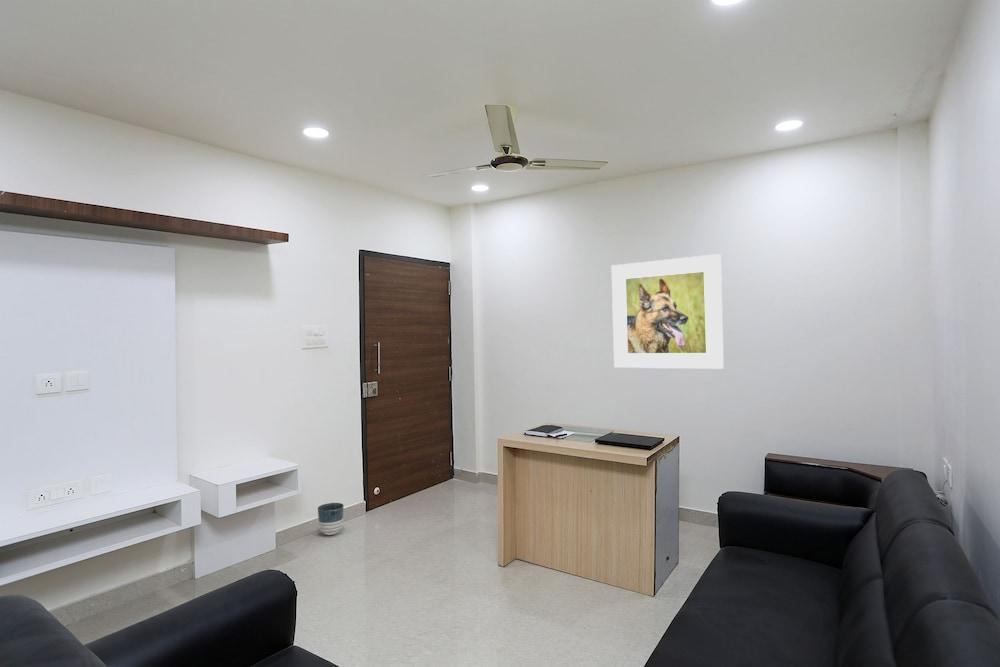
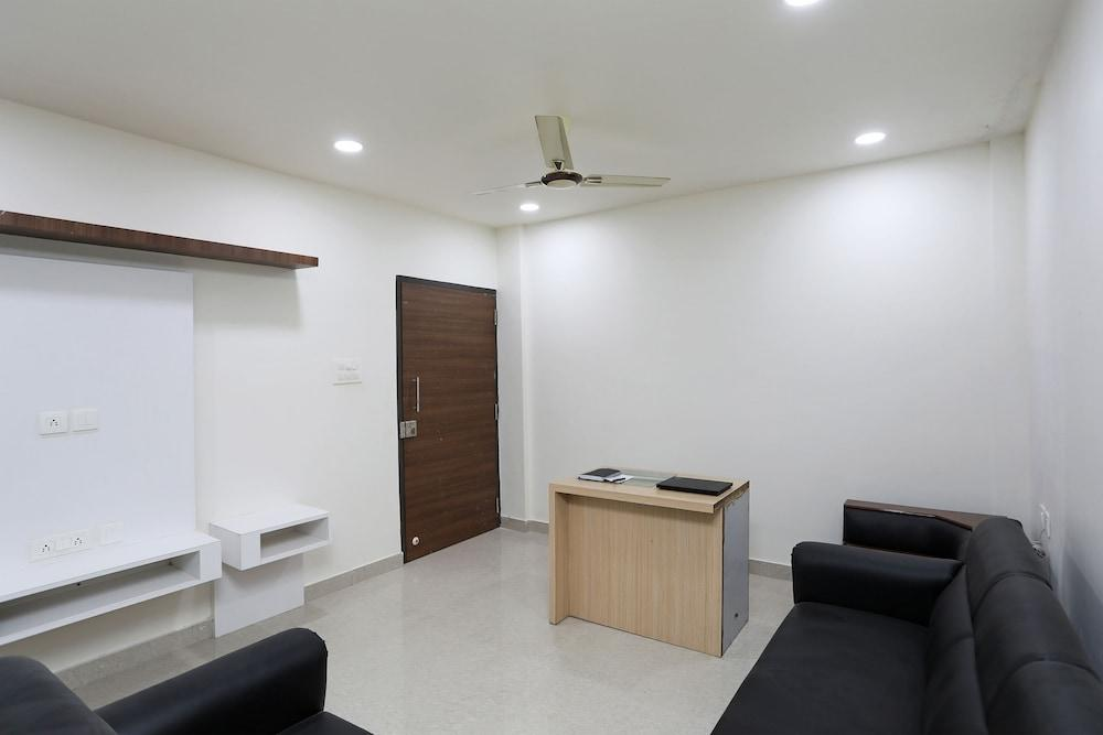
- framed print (664, 314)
- planter (330, 520)
